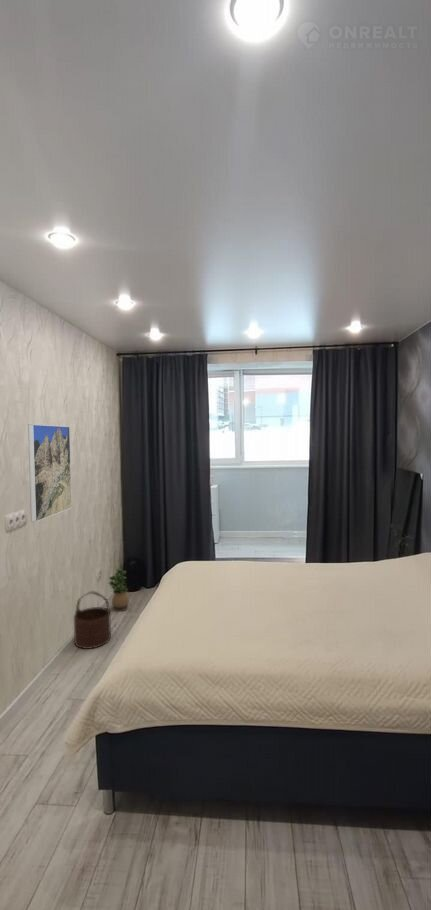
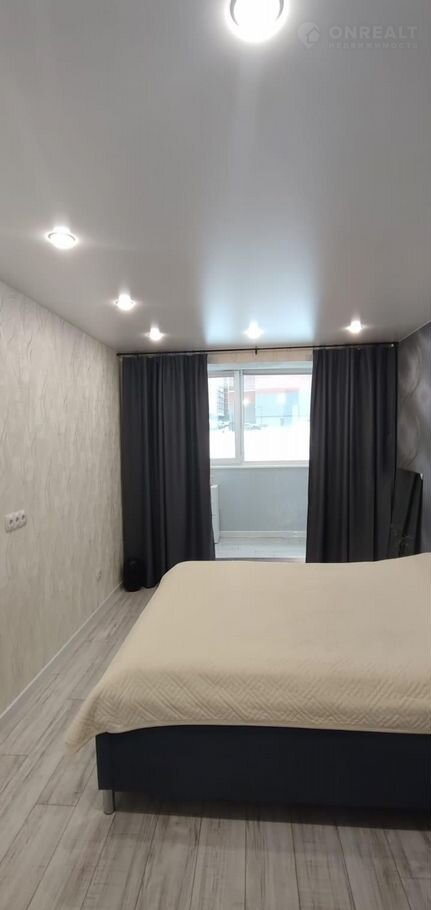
- wooden bucket (92, 616)
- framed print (51, 470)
- potted plant (118, 589)
